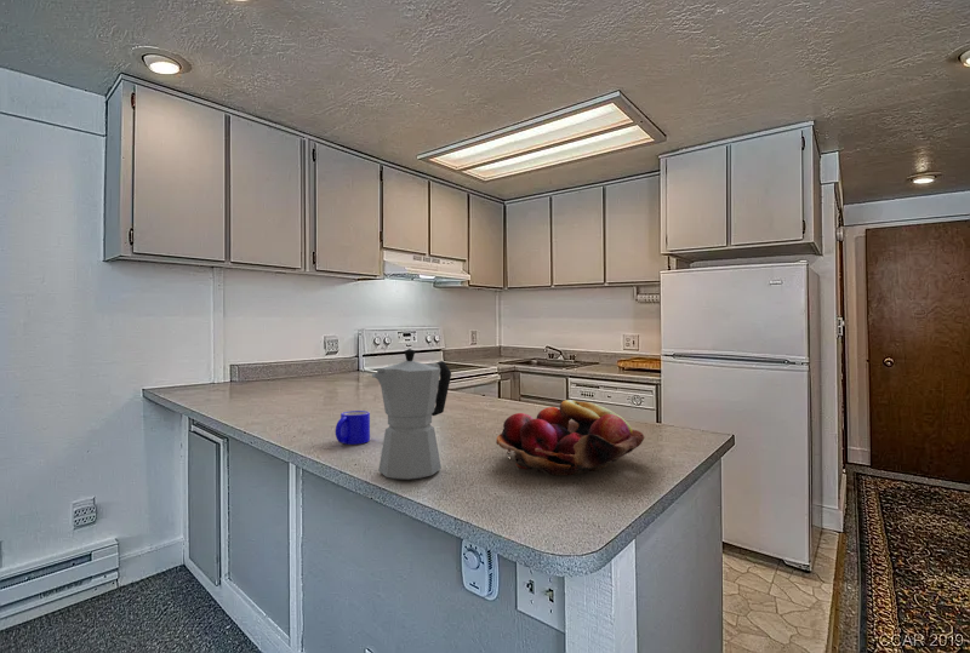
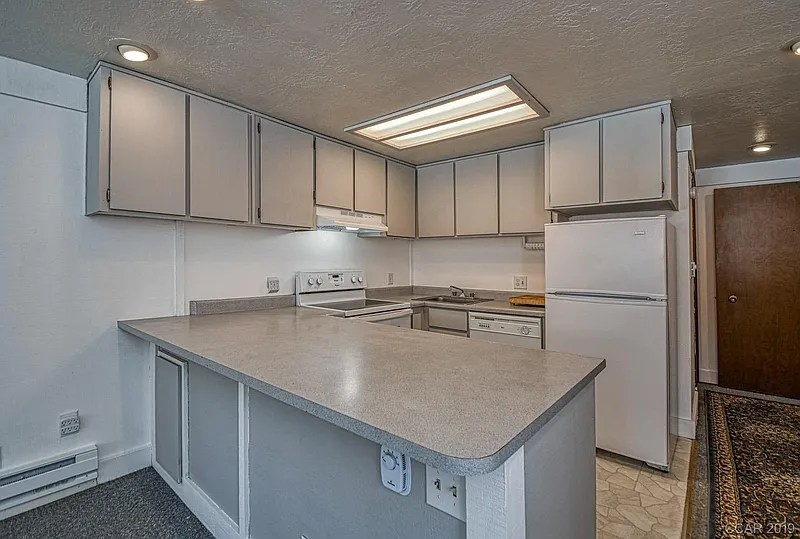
- moka pot (415, 408)
- mug (350, 428)
- fruit basket (570, 433)
